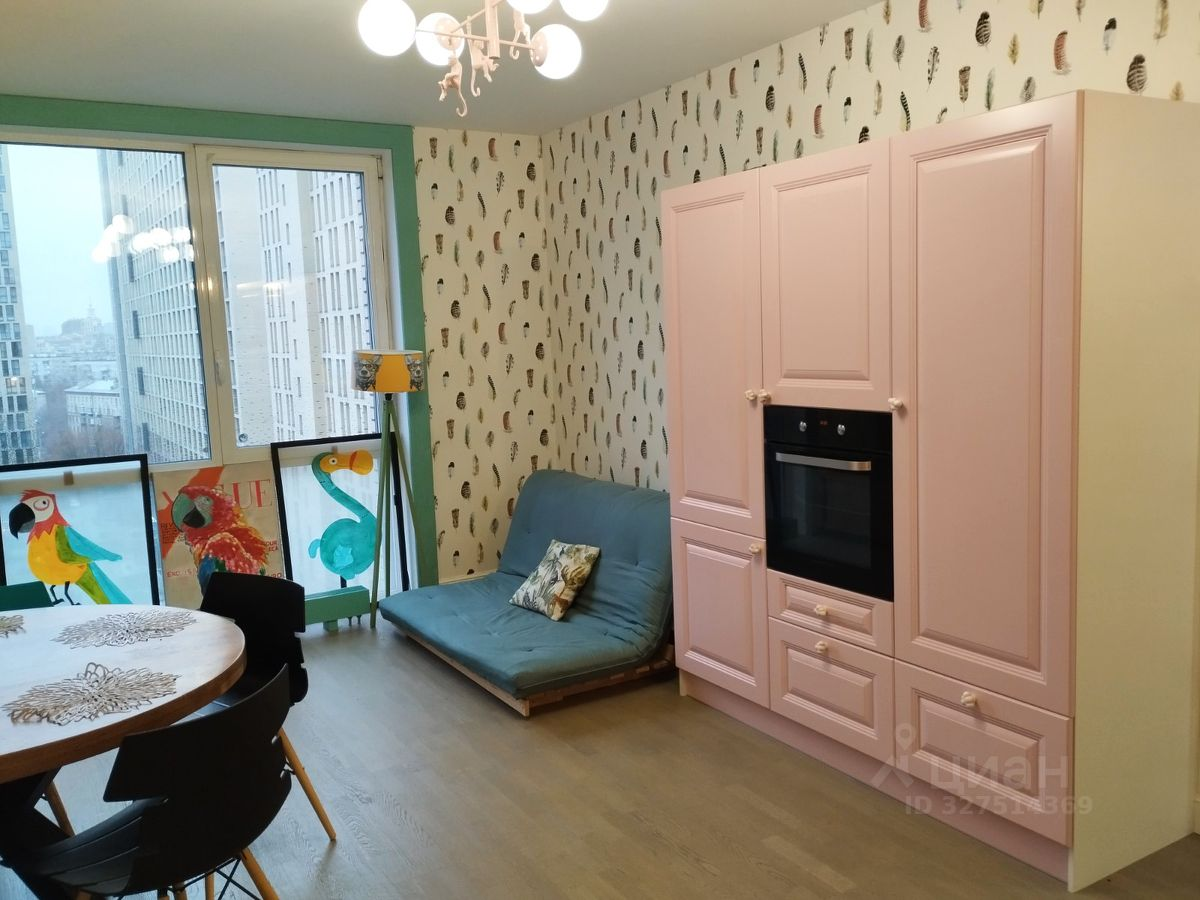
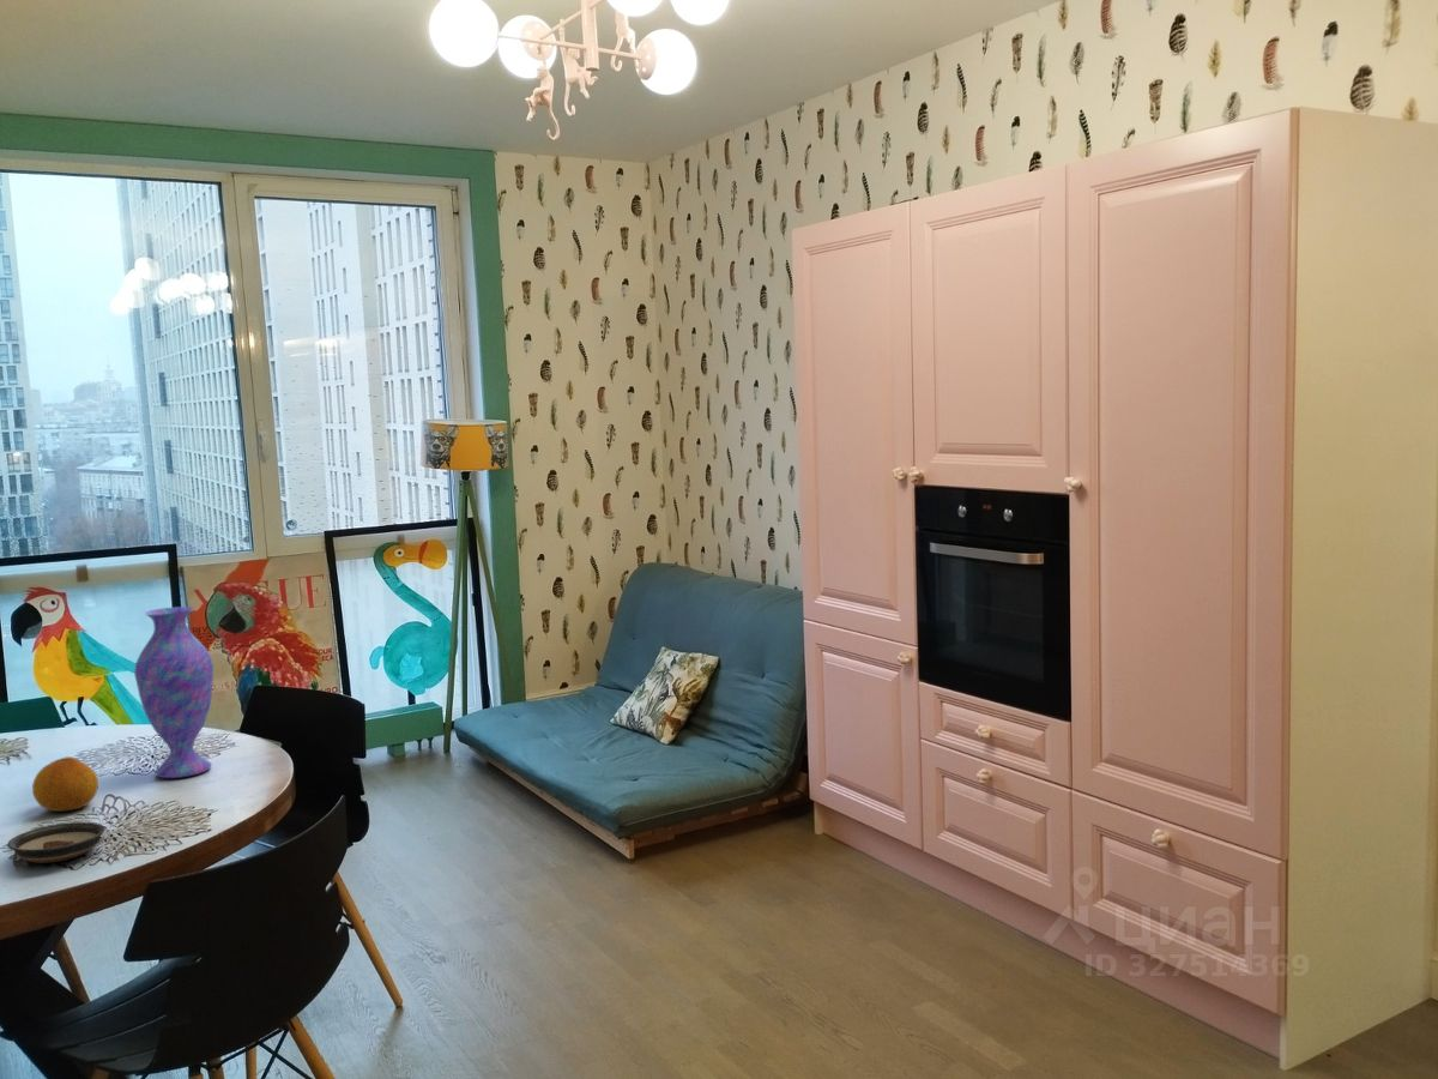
+ fruit (66, 782)
+ saucer (58, 844)
+ vase (176, 691)
